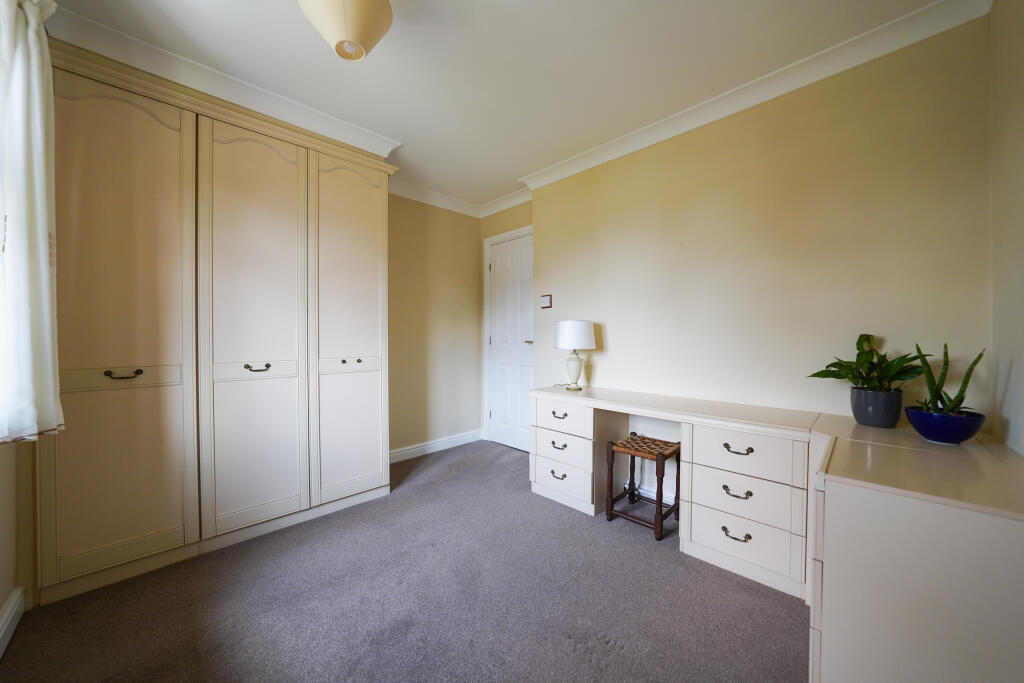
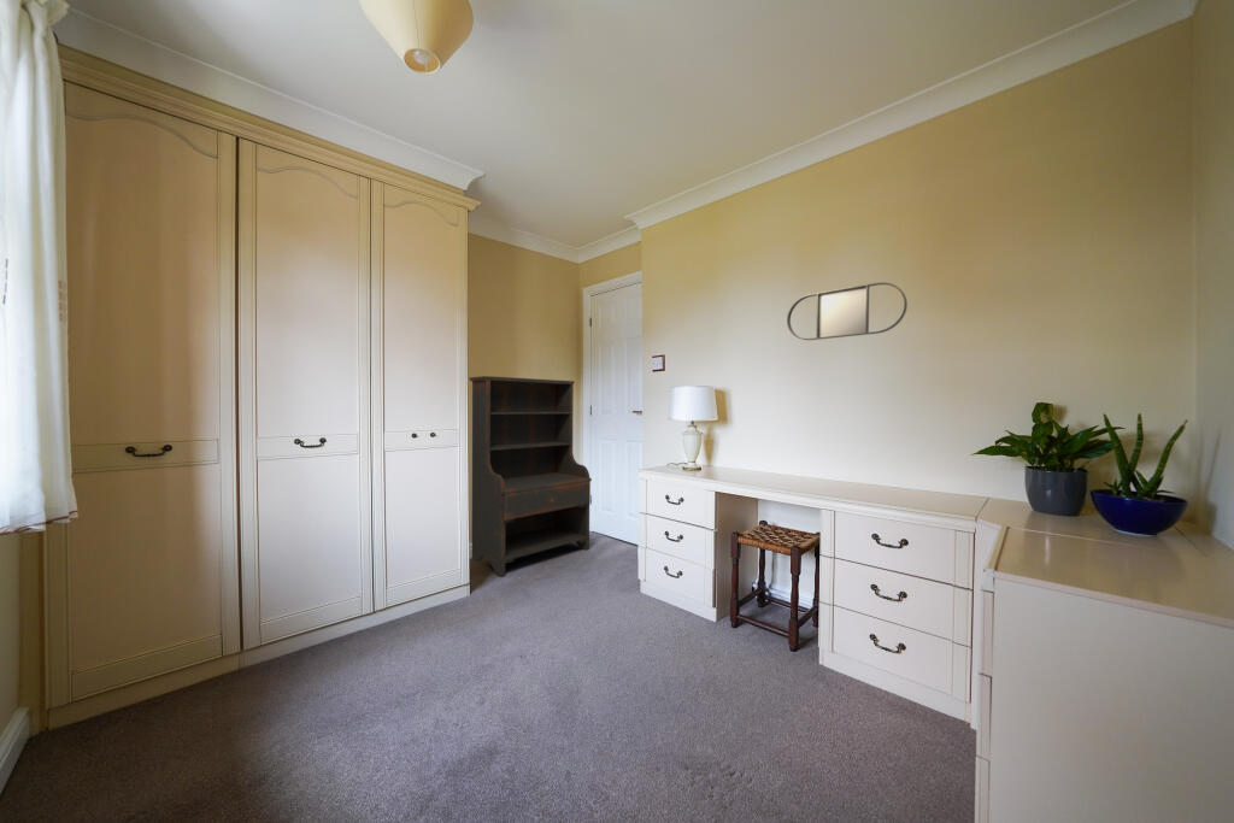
+ bookshelf (533, 466)
+ home mirror (841, 312)
